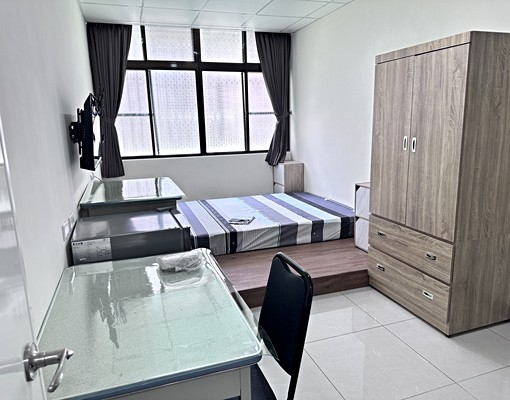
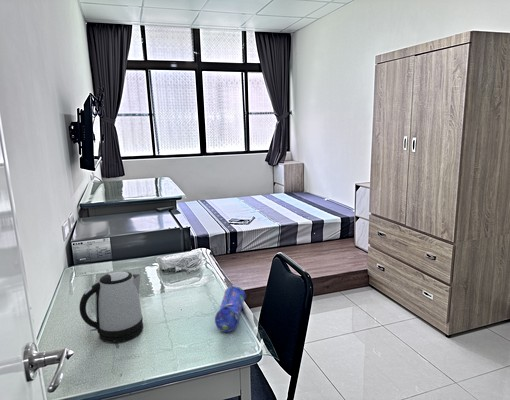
+ kettle (112, 305)
+ pencil case (230, 306)
